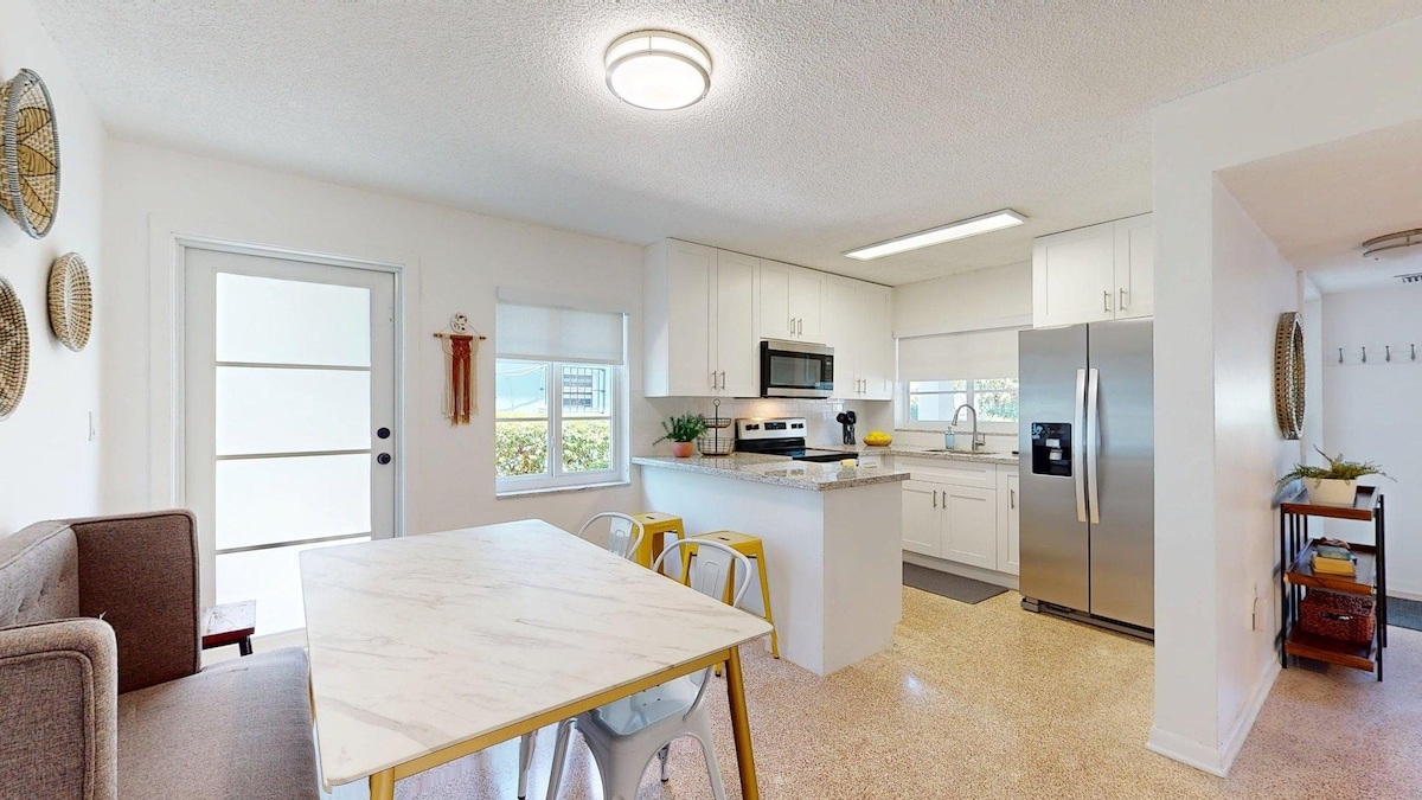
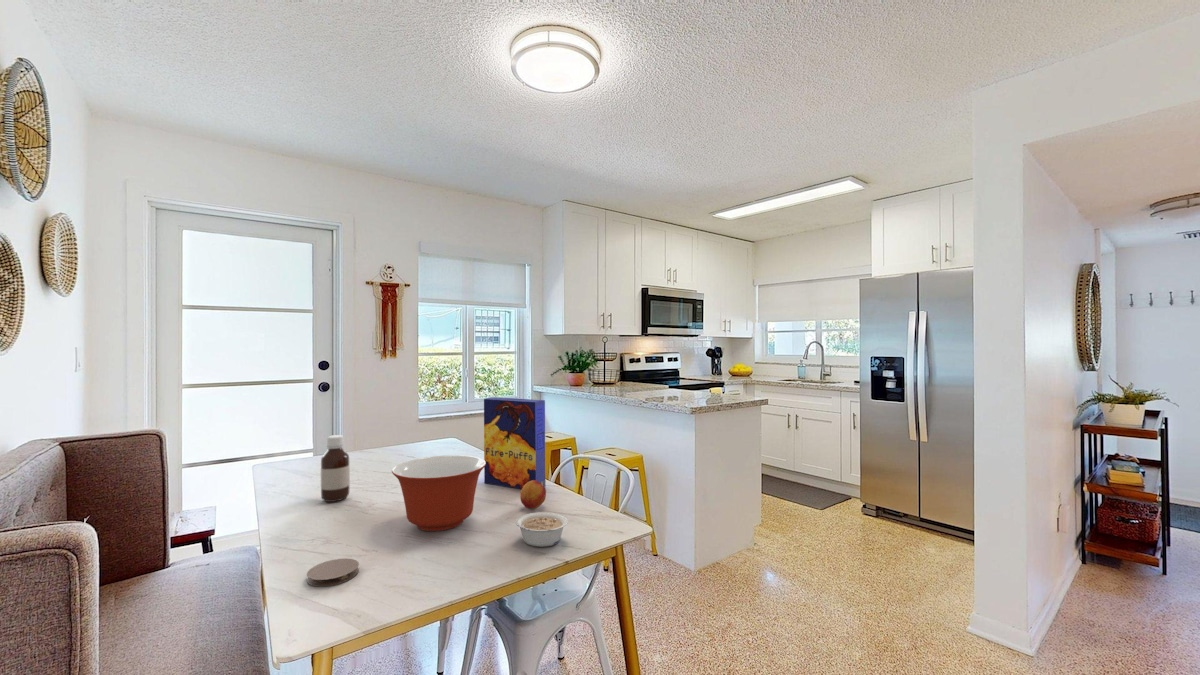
+ cereal box (514, 441)
+ legume (543, 529)
+ mixing bowl (440, 494)
+ fruit (533, 494)
+ coaster (333, 571)
+ bottle (335, 467)
